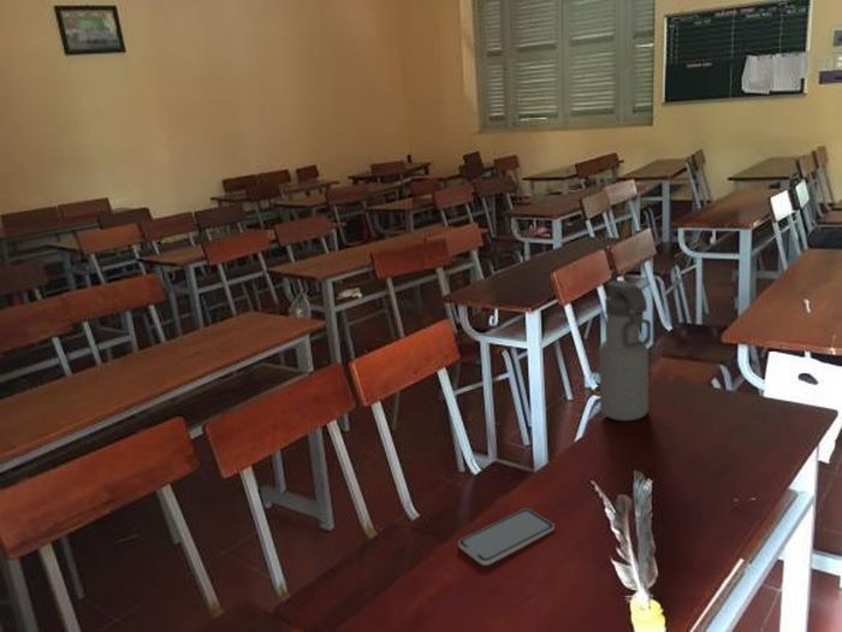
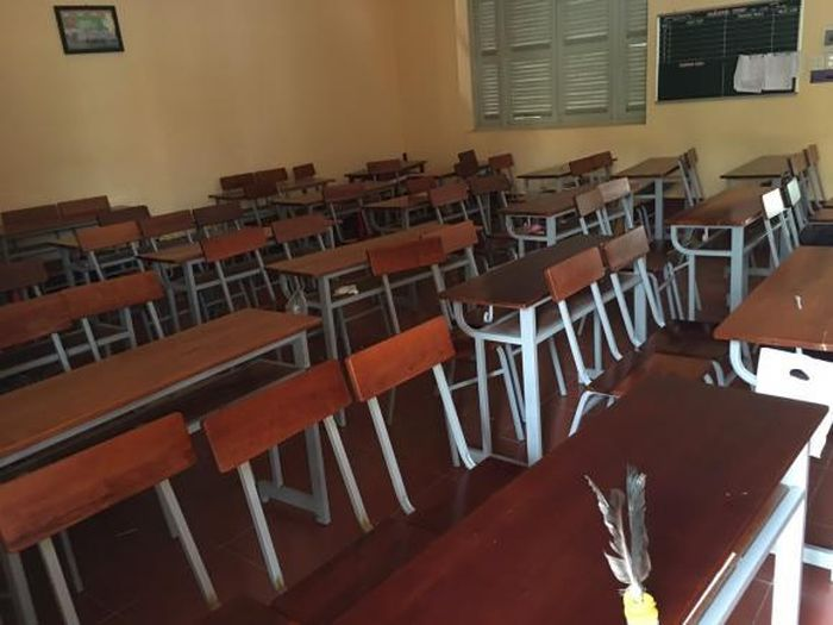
- water bottle (623, 349)
- smartphone (506, 534)
